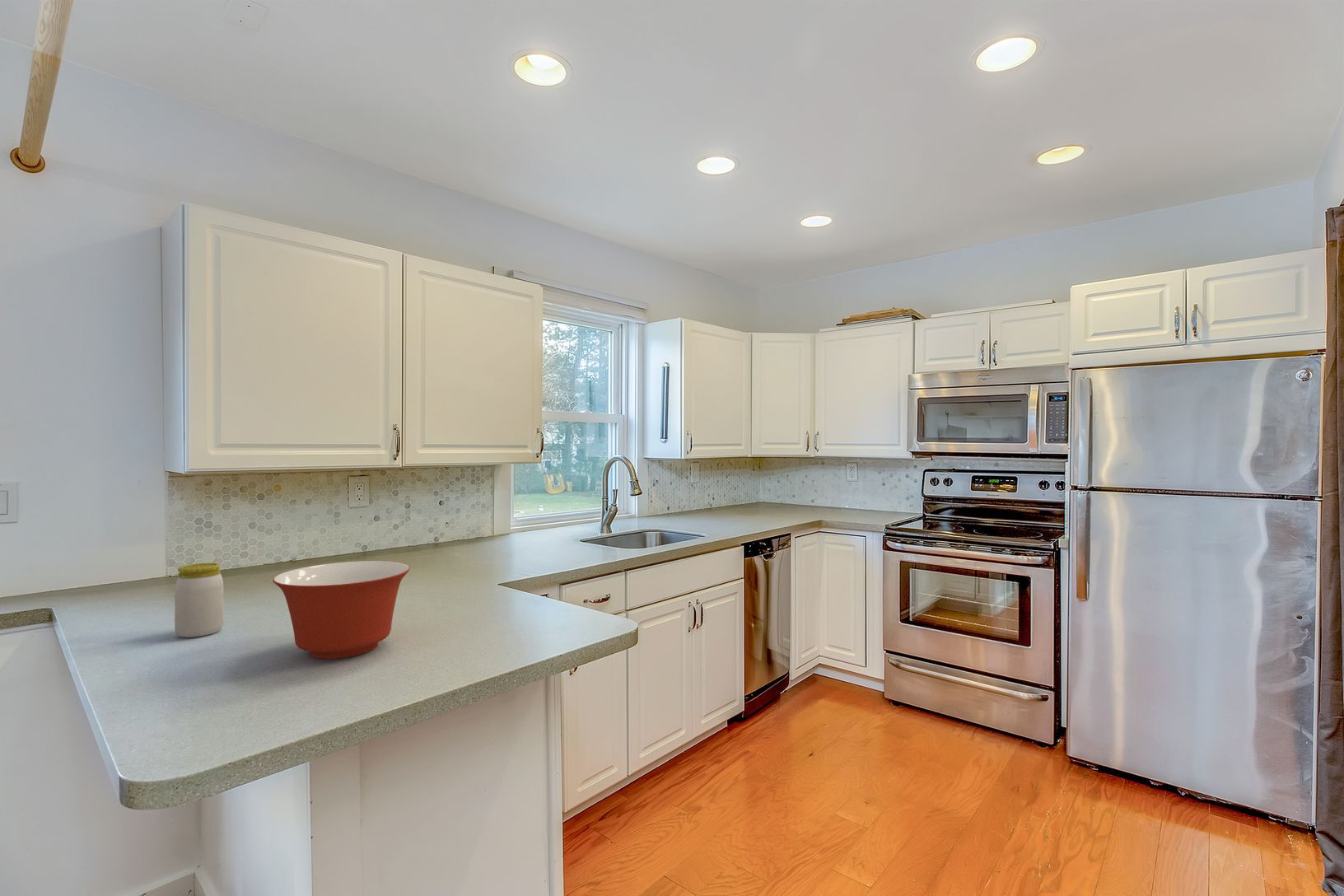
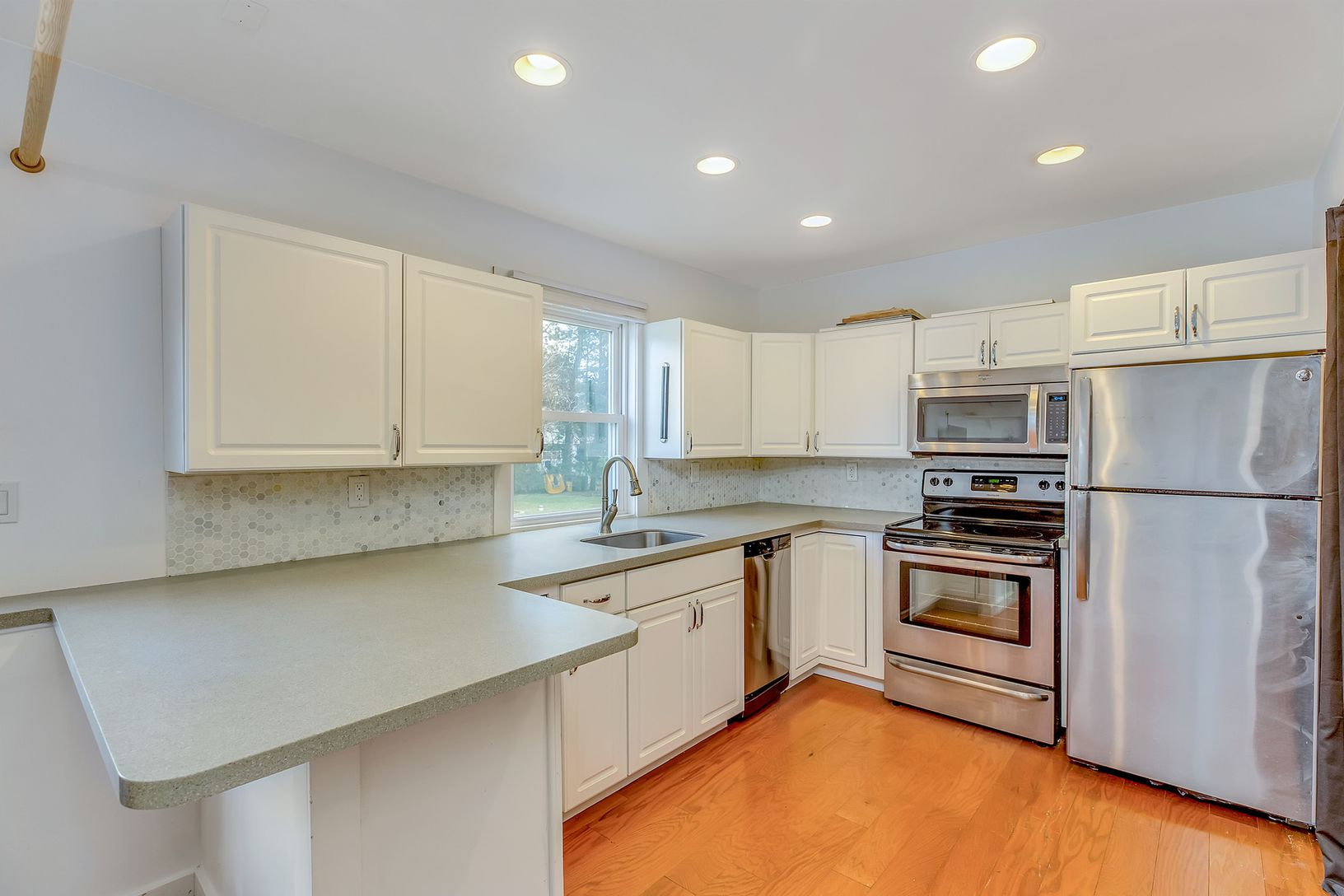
- mixing bowl (344, 610)
- jar (199, 599)
